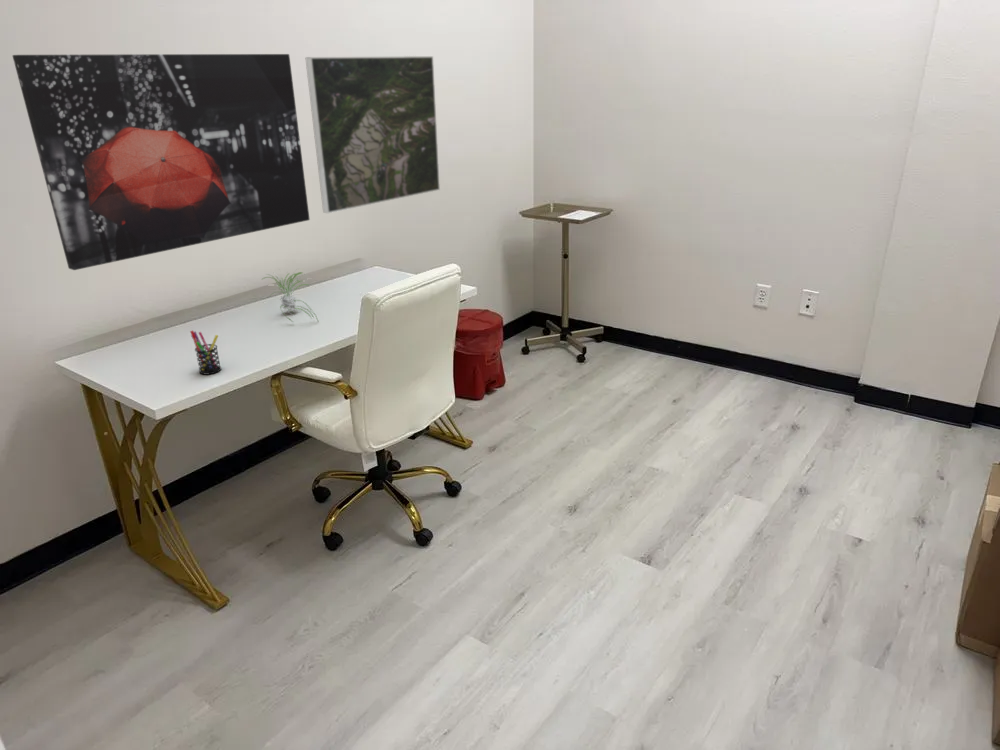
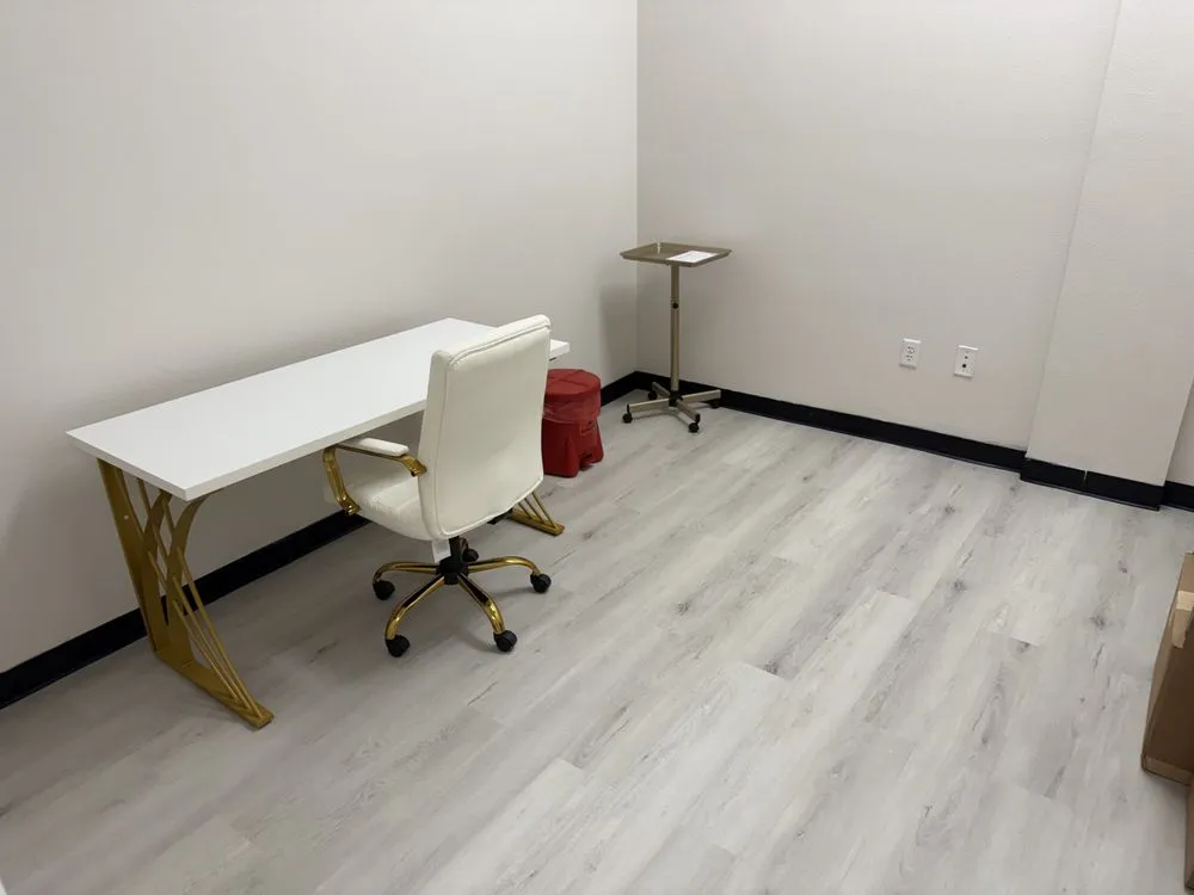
- pen holder (204, 351)
- plant (293, 295)
- wall art (188, 152)
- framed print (380, 131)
